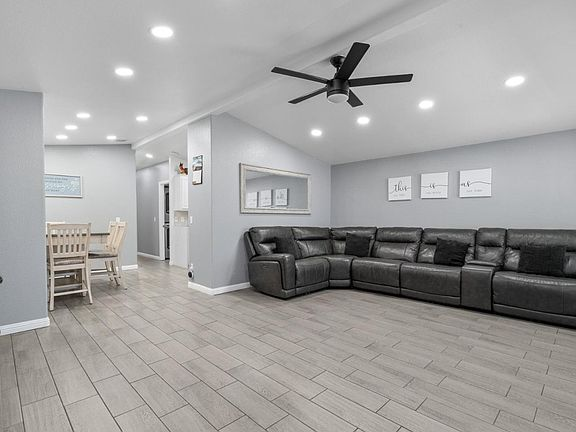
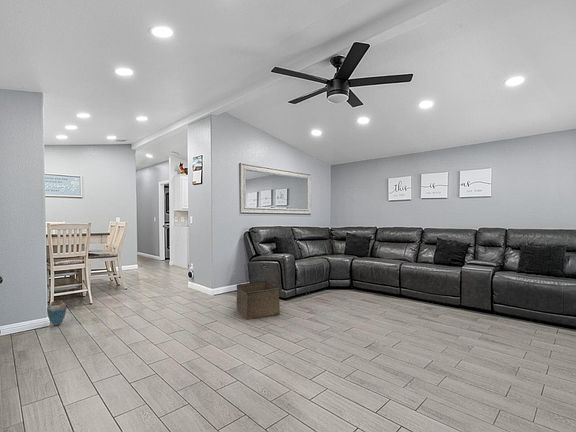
+ storage bin (257, 299)
+ vase (56, 313)
